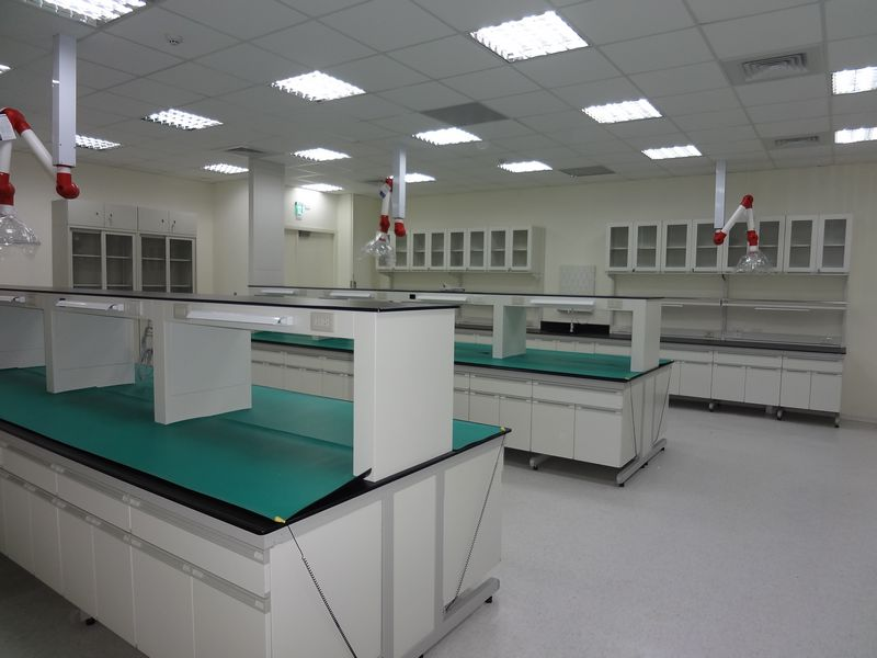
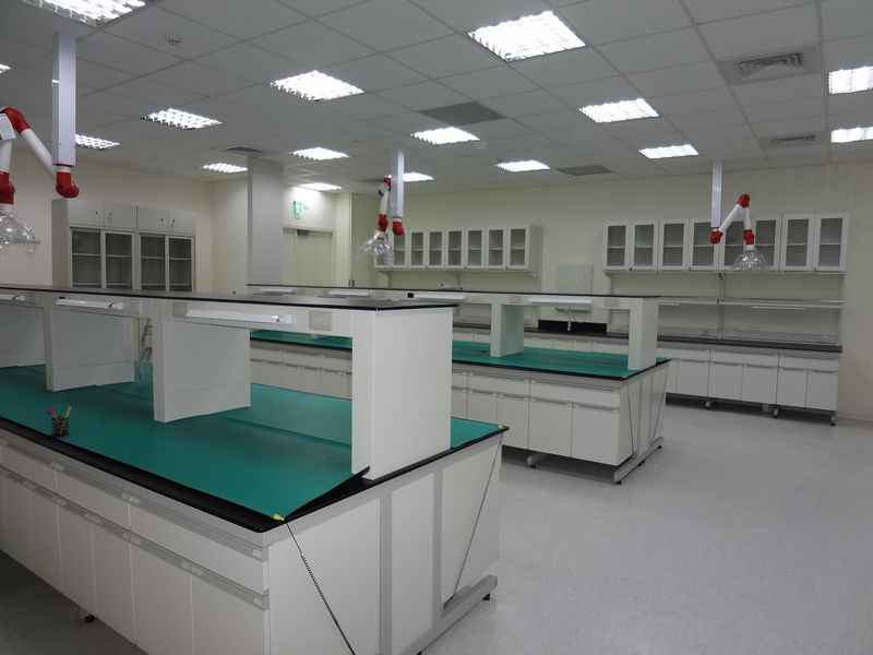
+ pen holder (60, 419)
